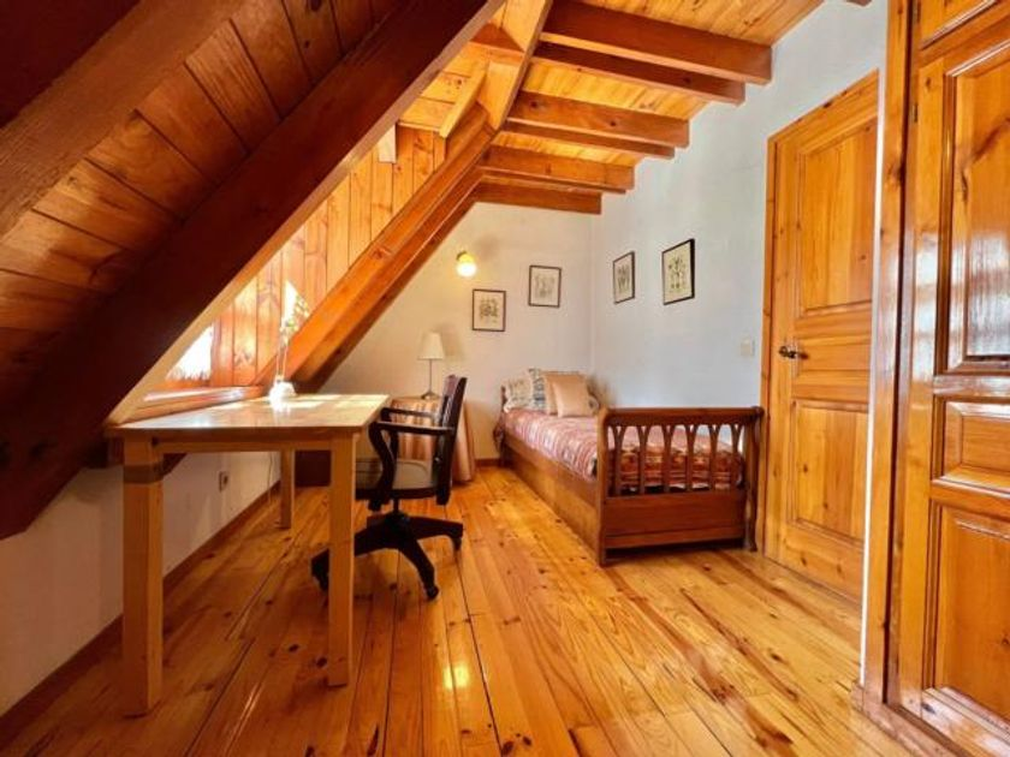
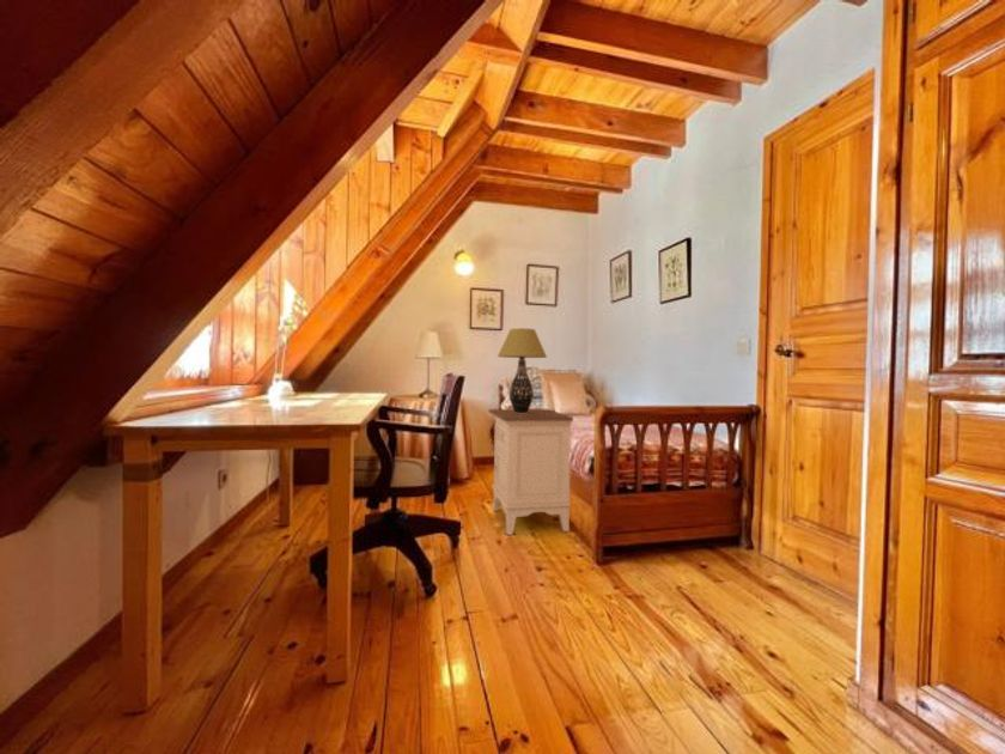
+ table lamp (522, 370)
+ nightstand (526, 466)
